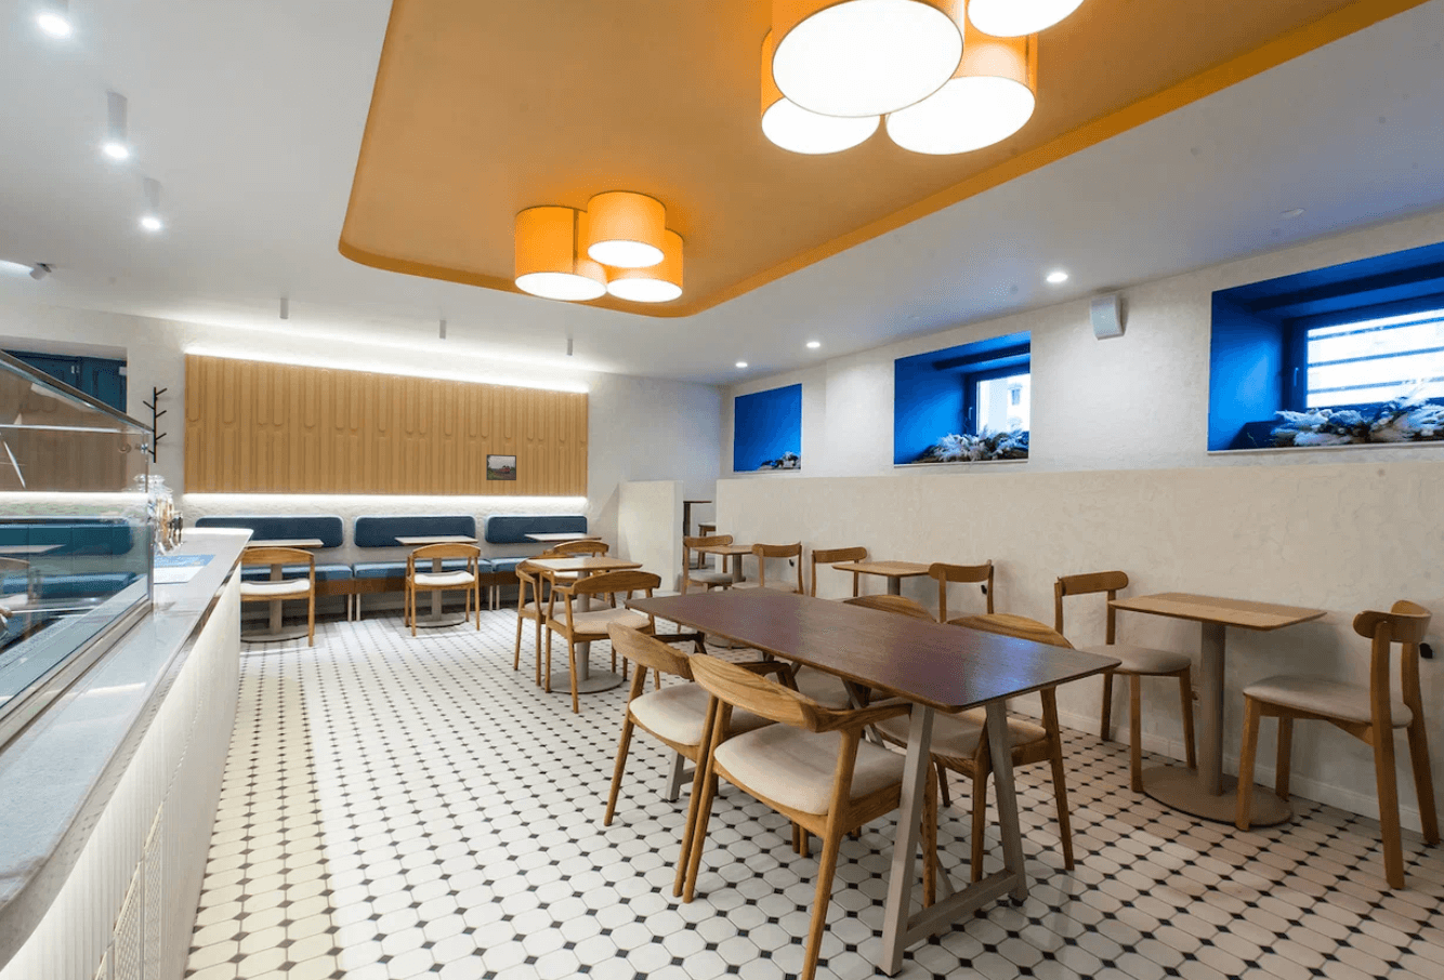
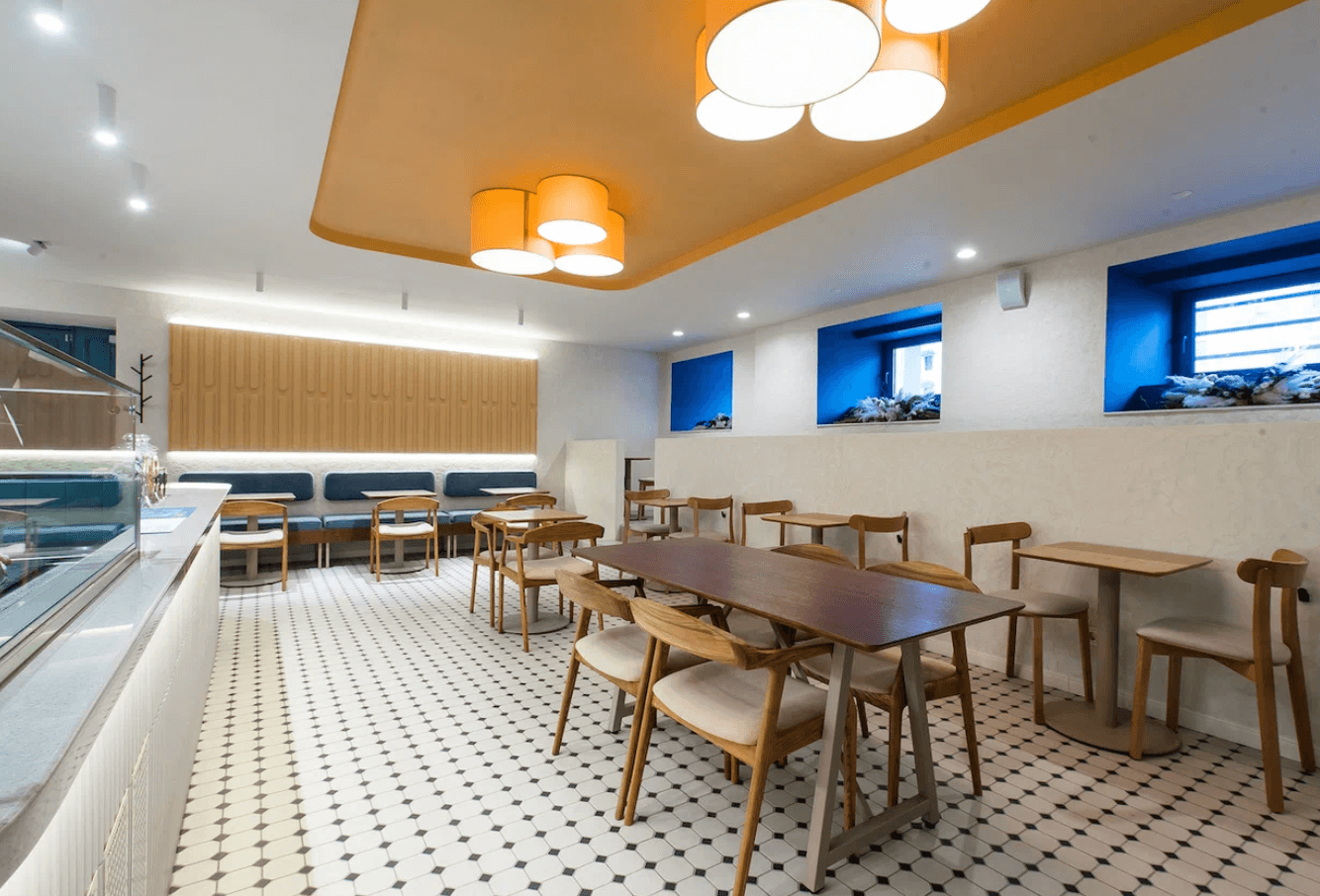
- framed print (501, 467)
